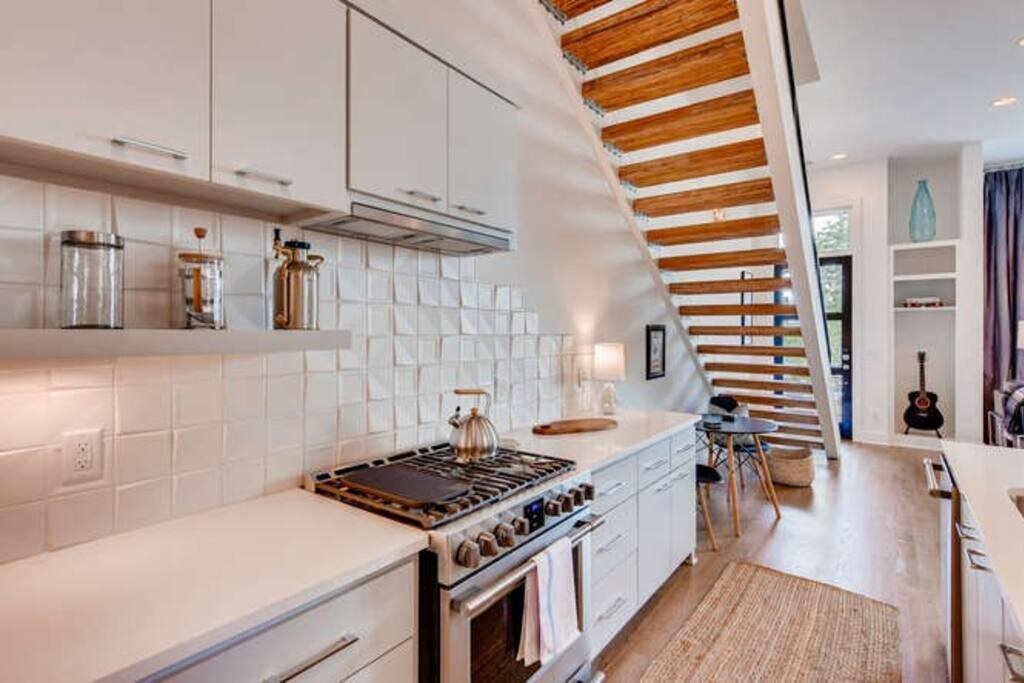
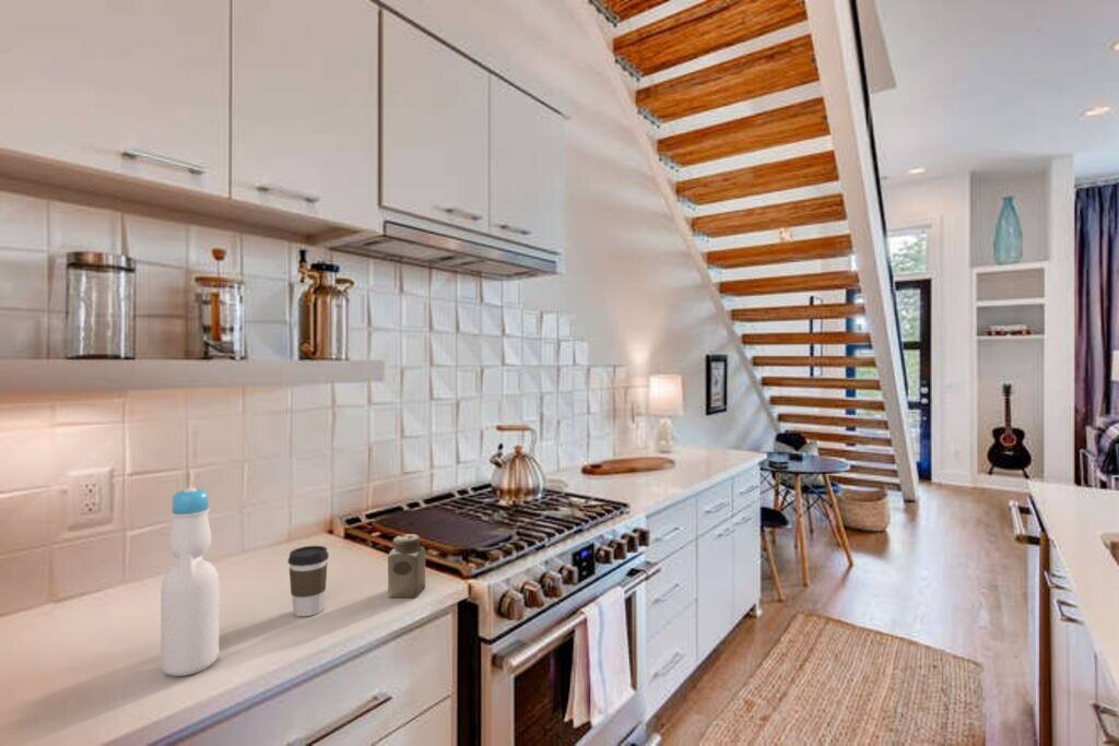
+ salt shaker (407, 564)
+ coffee cup (308, 580)
+ bottle (190, 577)
